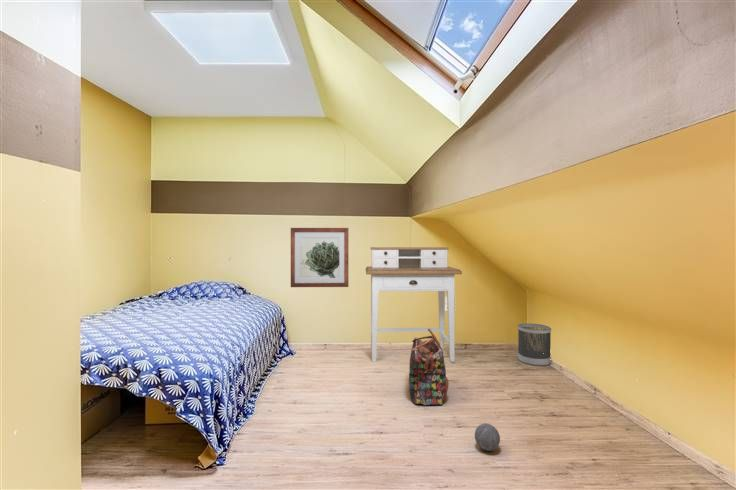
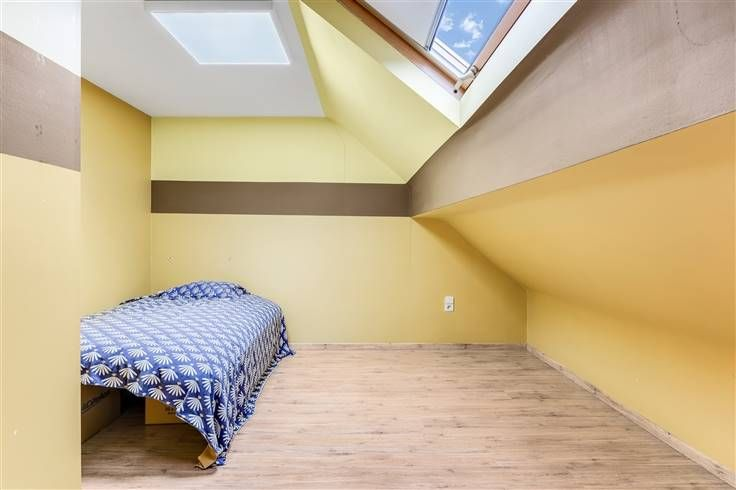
- wastebasket (534, 343)
- backpack (426, 362)
- wall art (319, 257)
- desk (410, 290)
- ball (487, 436)
